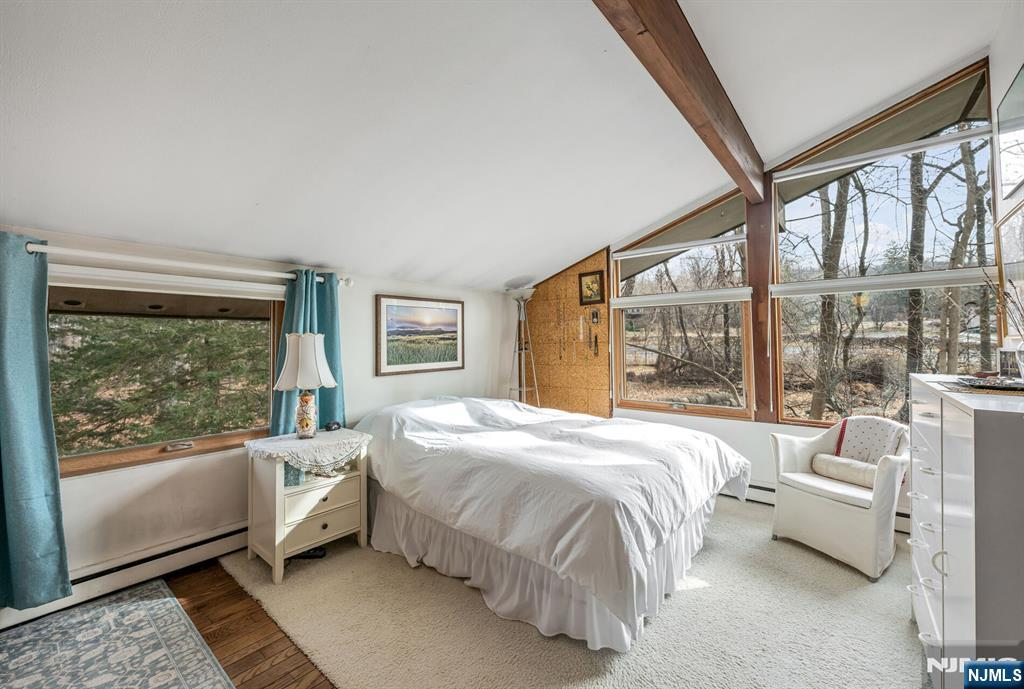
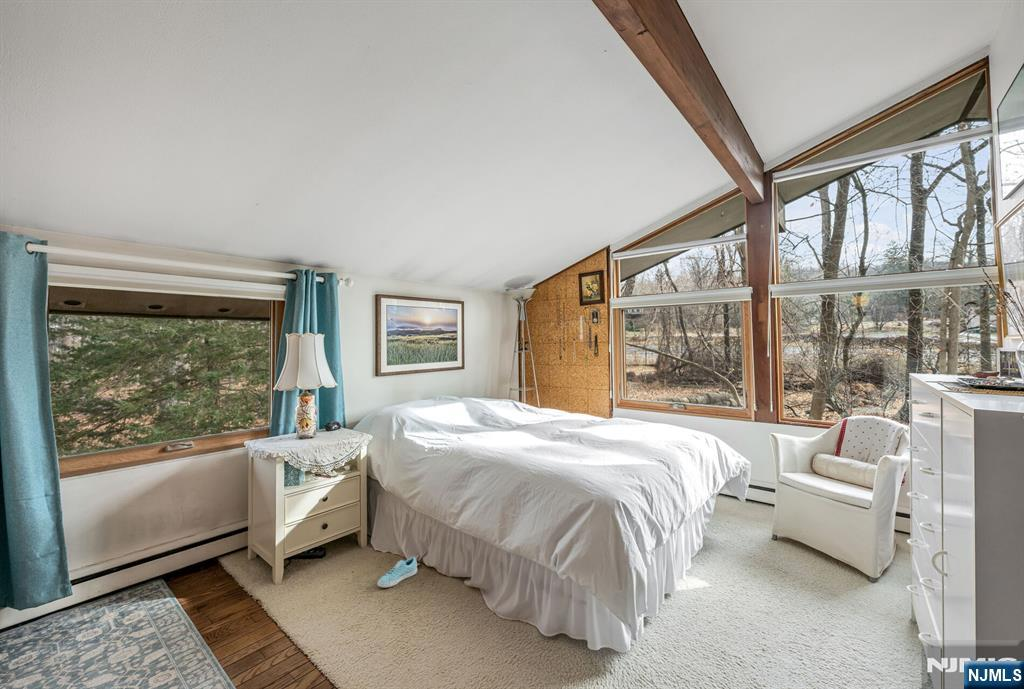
+ sneaker (397, 570)
